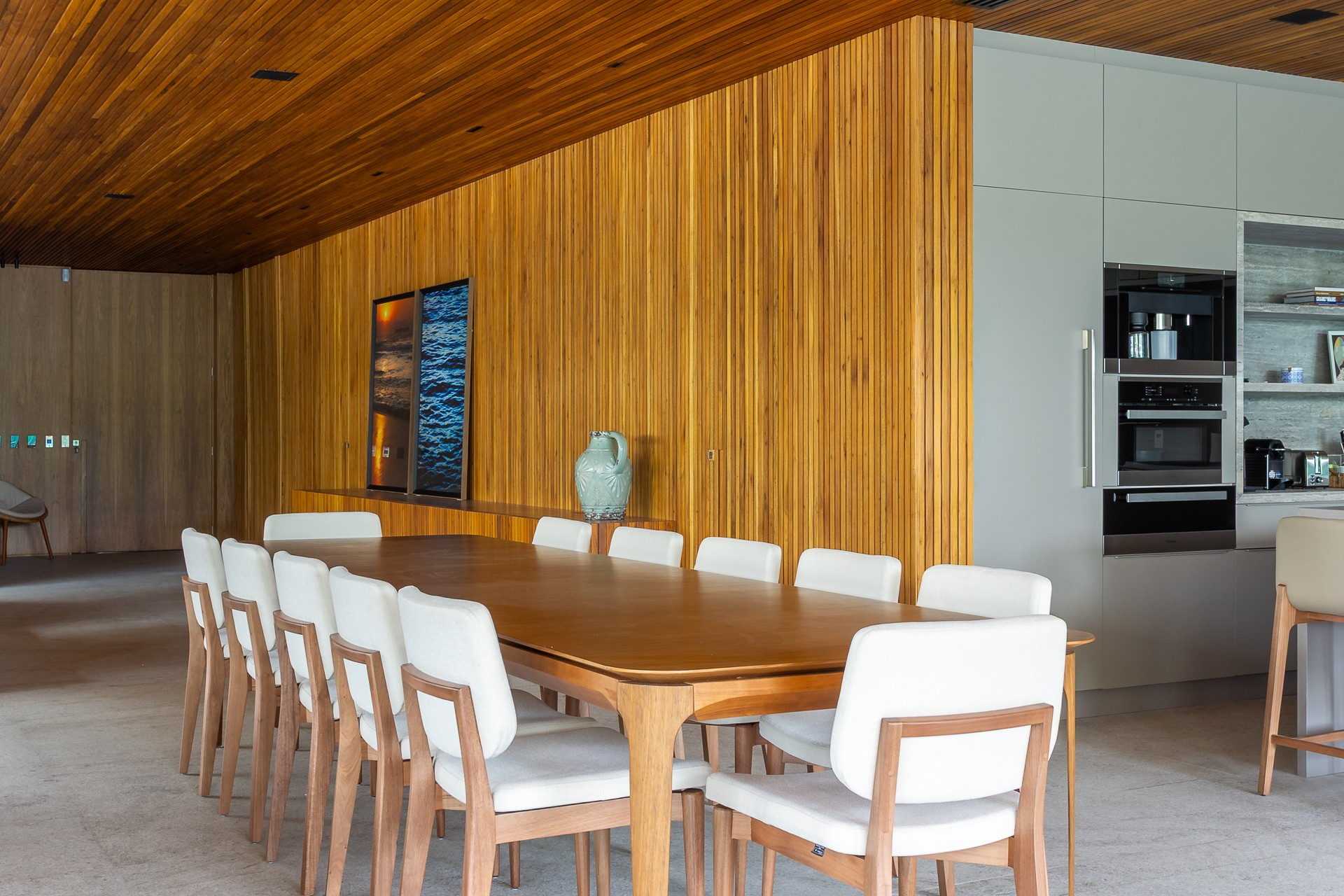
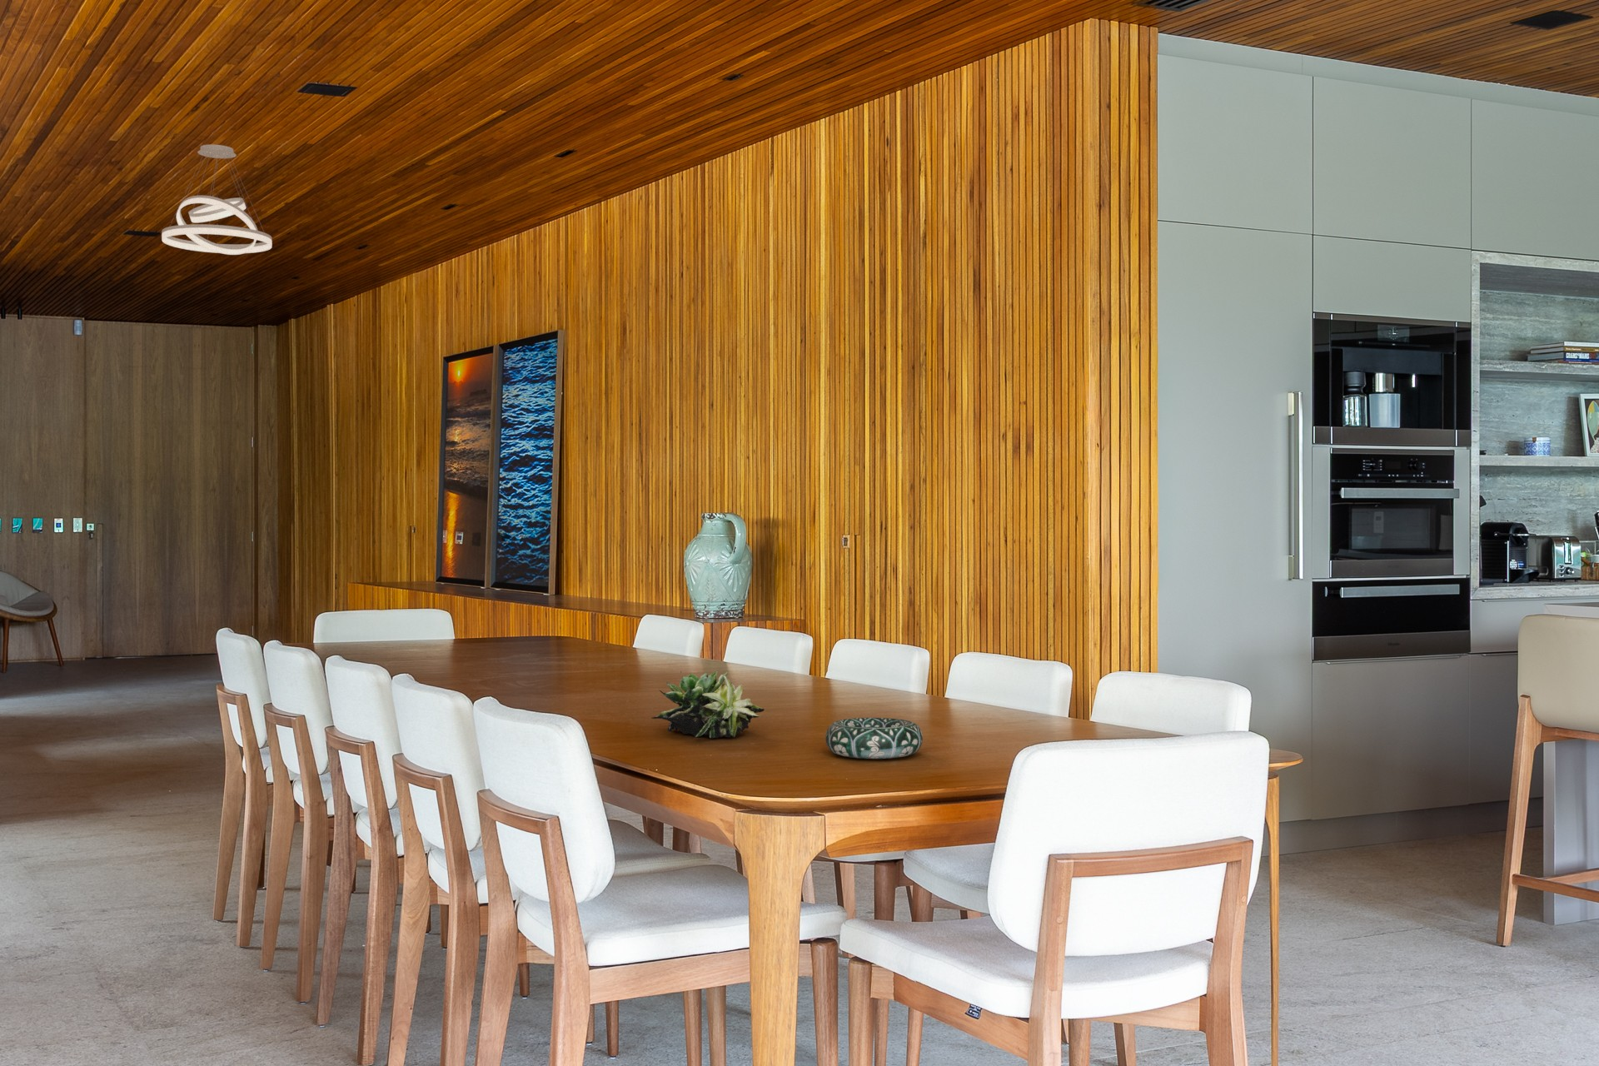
+ decorative bowl (873, 738)
+ succulent plant (710, 701)
+ pendant light (217, 199)
